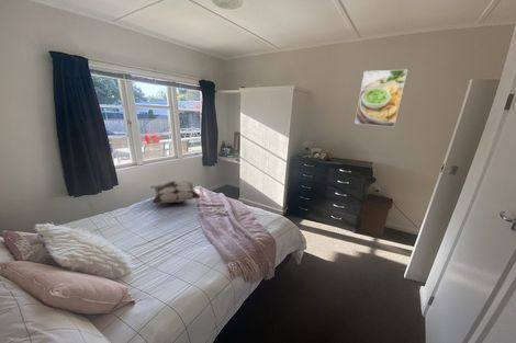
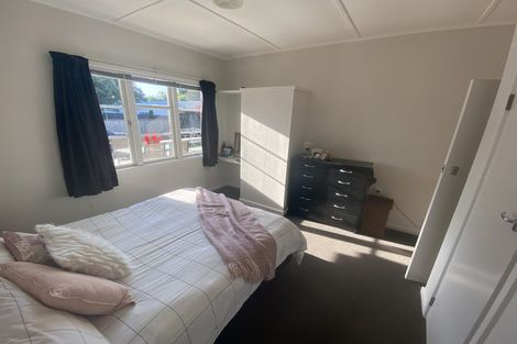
- decorative pillow (175, 191)
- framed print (379, 99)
